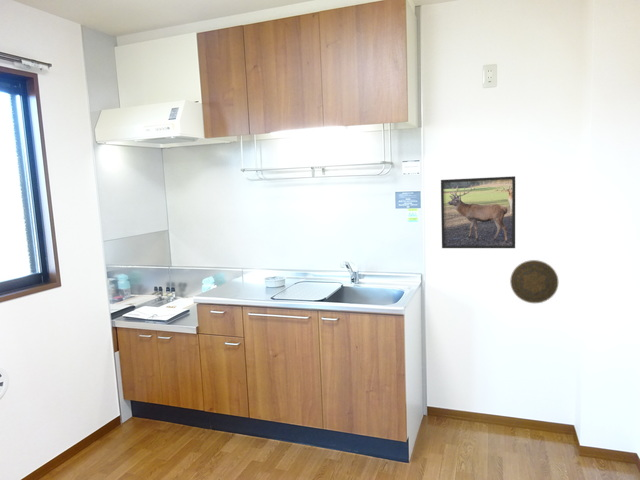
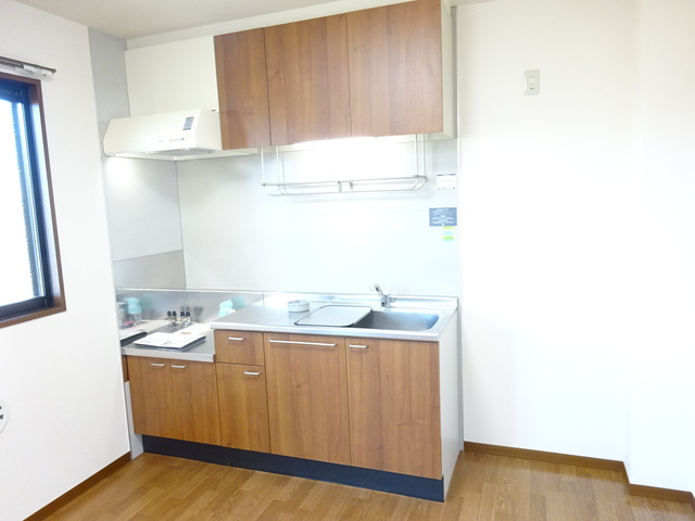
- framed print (477, 213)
- decorative plate (534, 282)
